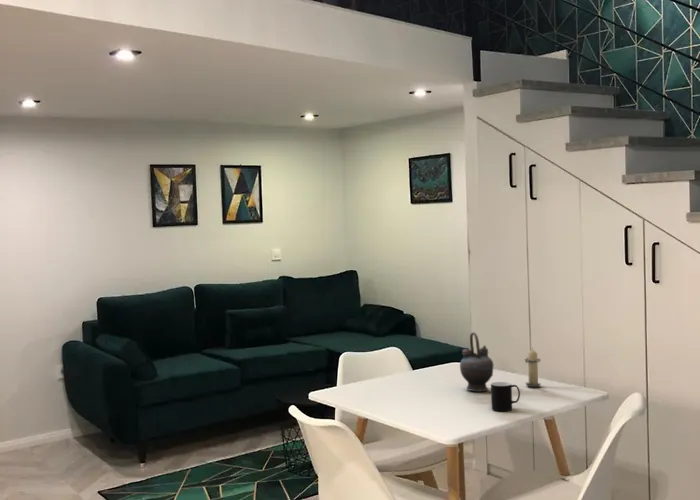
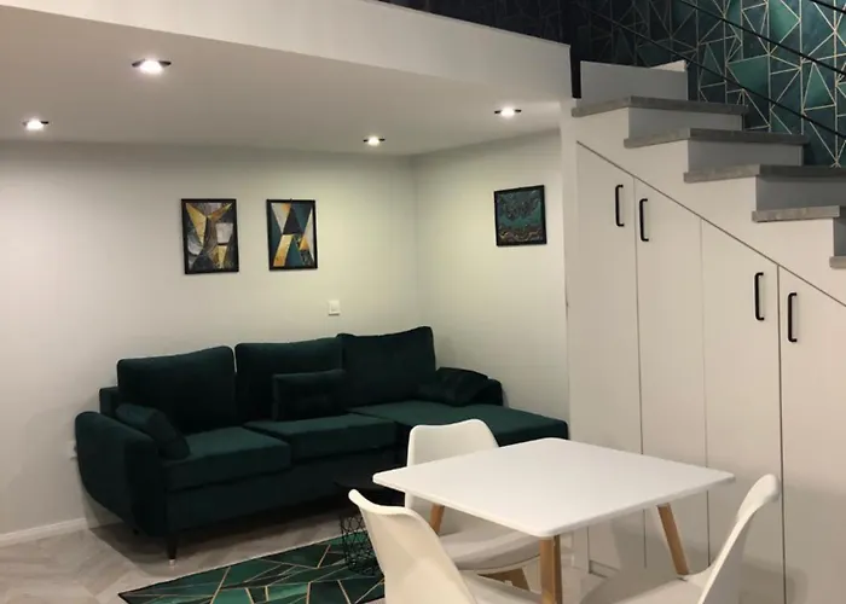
- cup (506, 396)
- candle (532, 366)
- teapot (475, 360)
